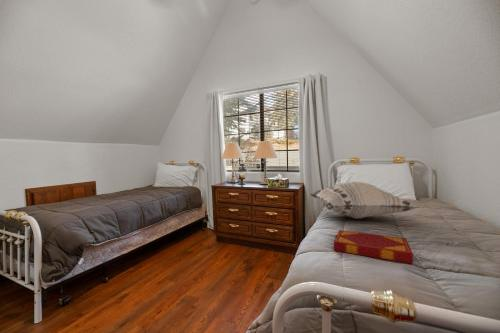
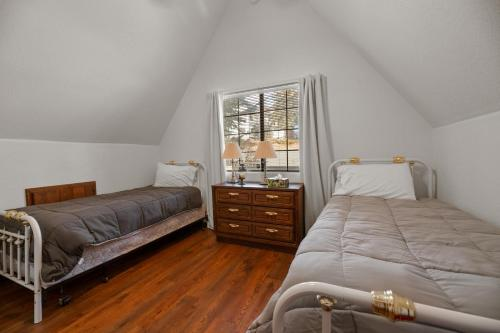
- hardback book (370, 244)
- decorative pillow (354, 199)
